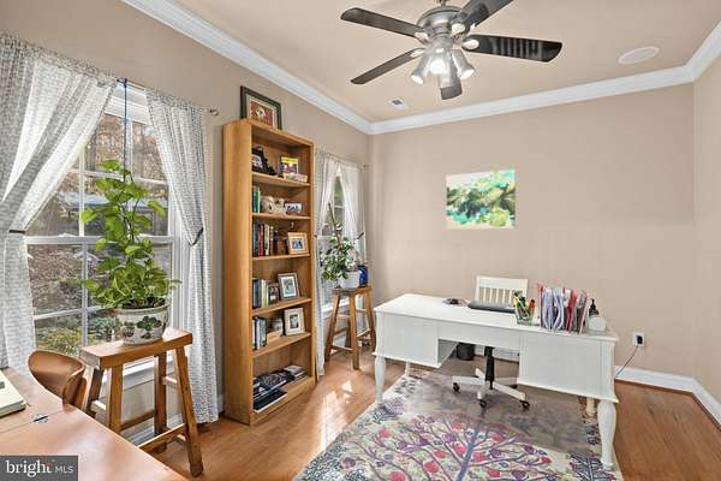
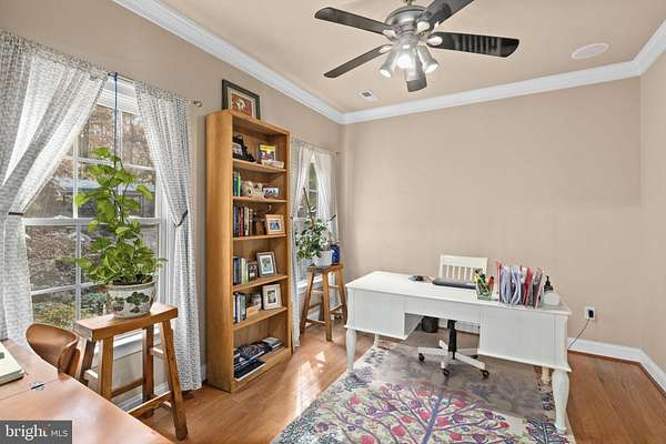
- wall art (478, 201)
